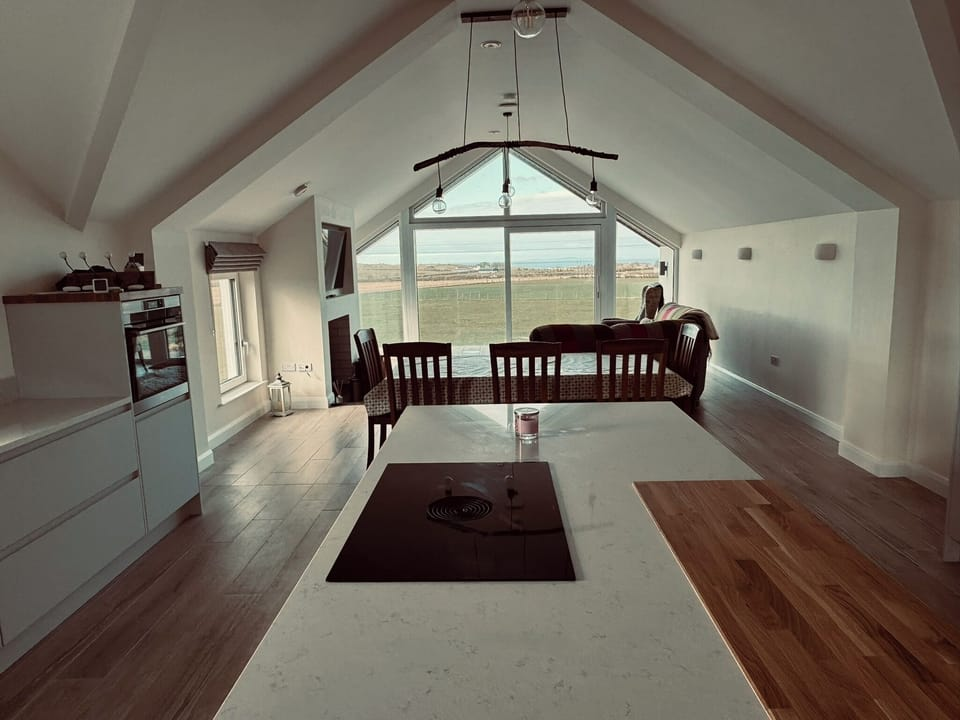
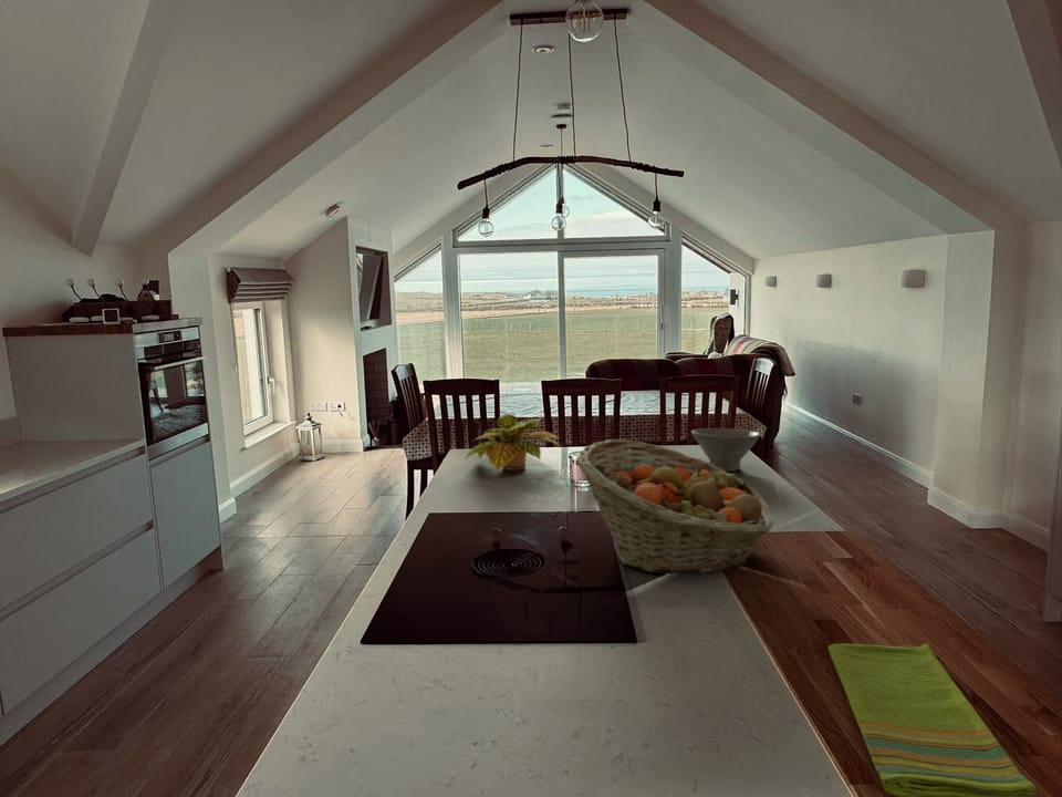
+ plant (508, 441)
+ fruit basket (674, 498)
+ dish towel (912, 706)
+ bowl (725, 449)
